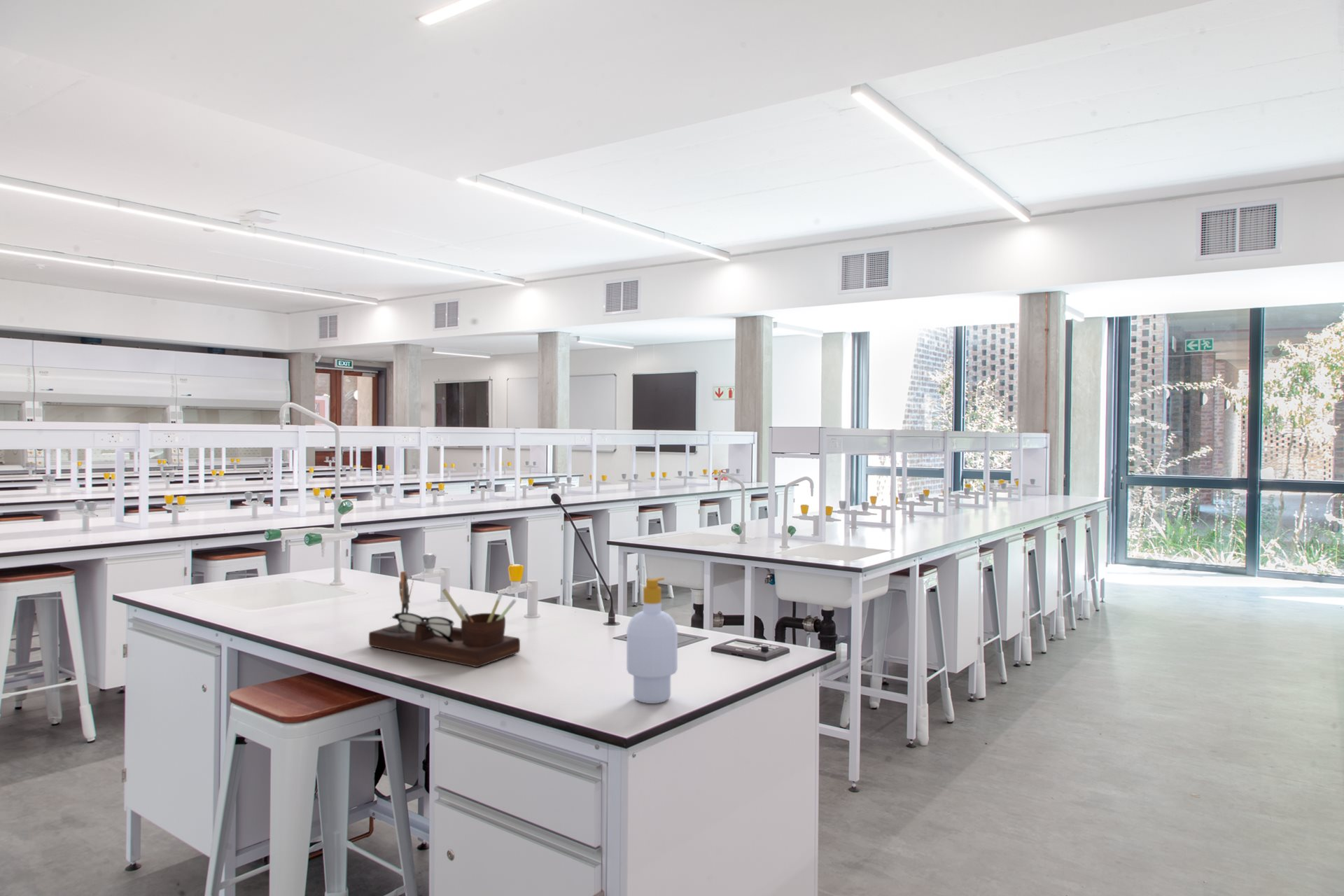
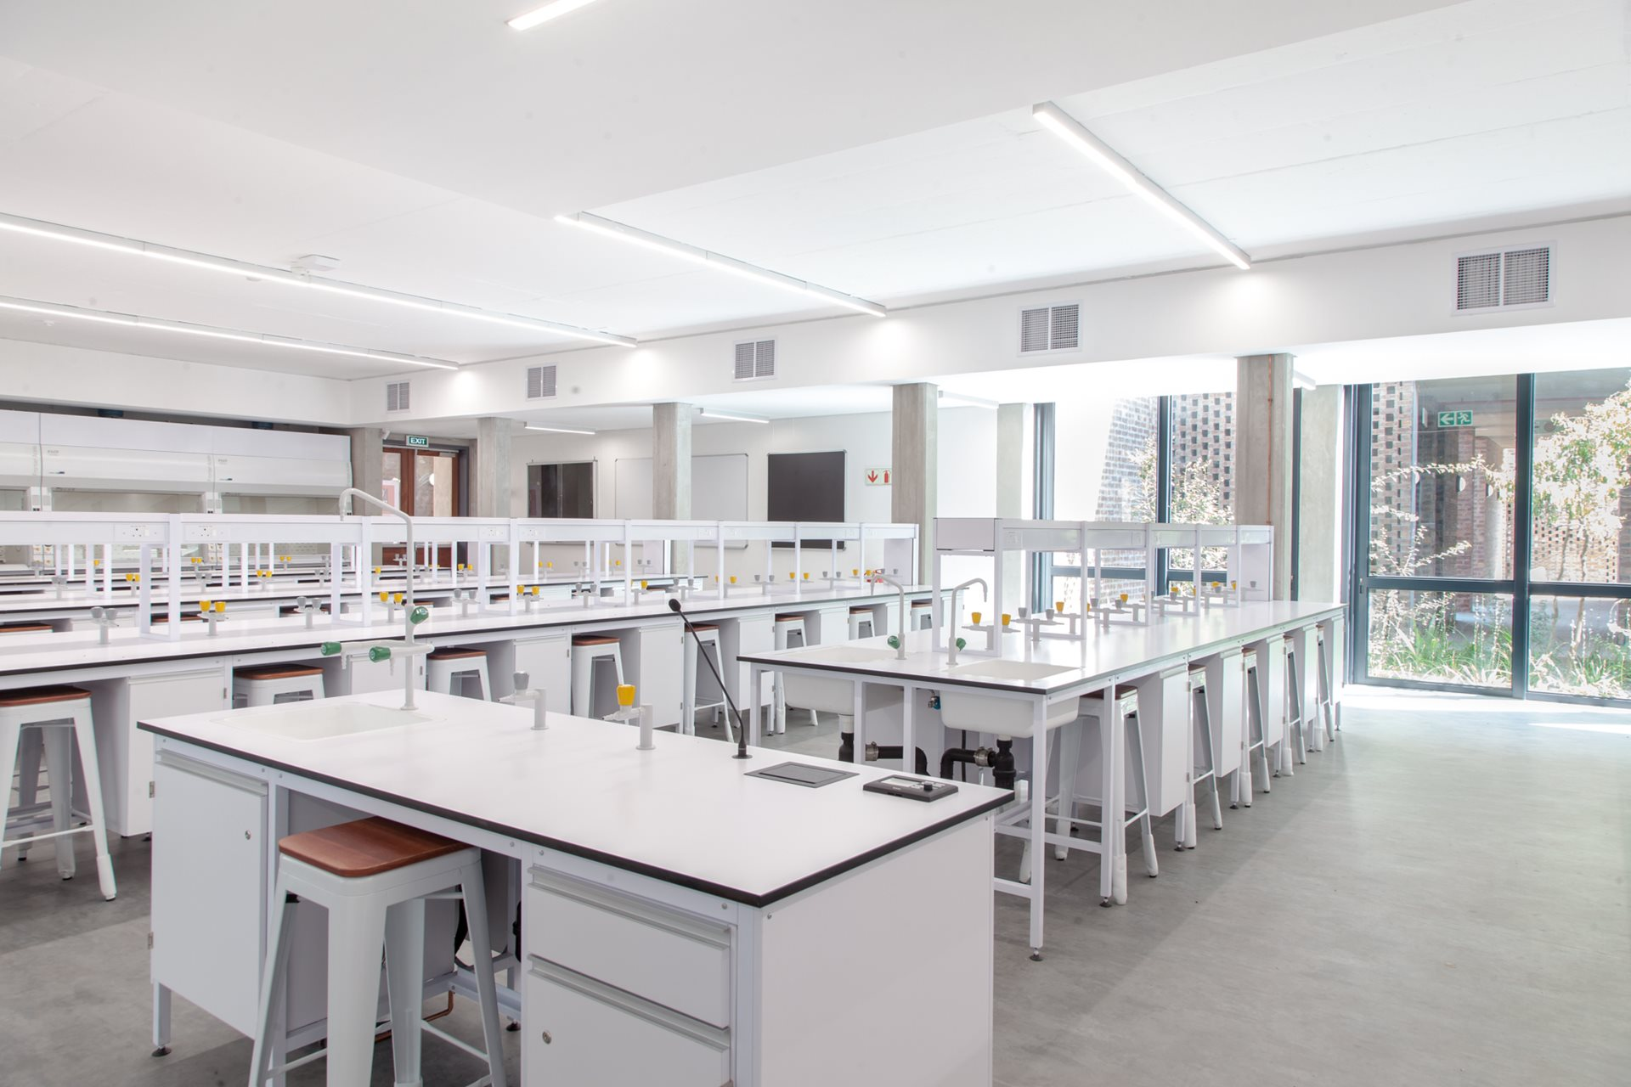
- desk organizer (444, 617)
- soap bottle (652, 638)
